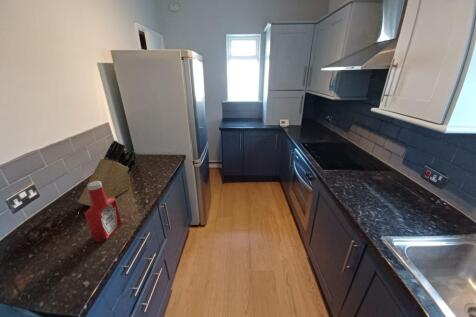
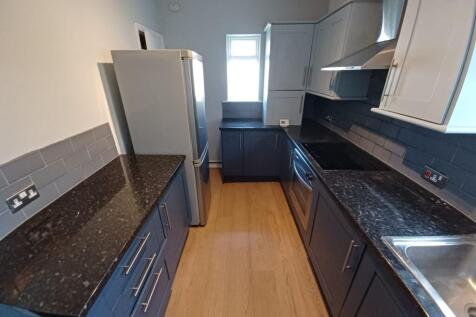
- knife block (108, 170)
- soap bottle (101, 208)
